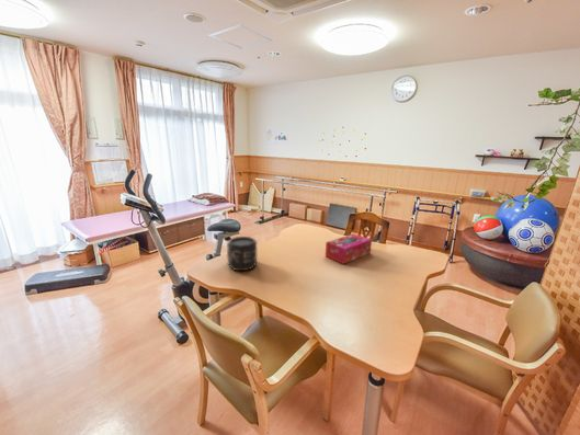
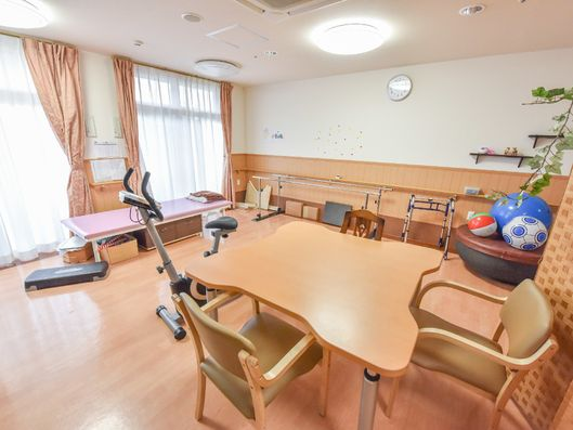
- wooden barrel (242, 253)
- tissue box (349, 248)
